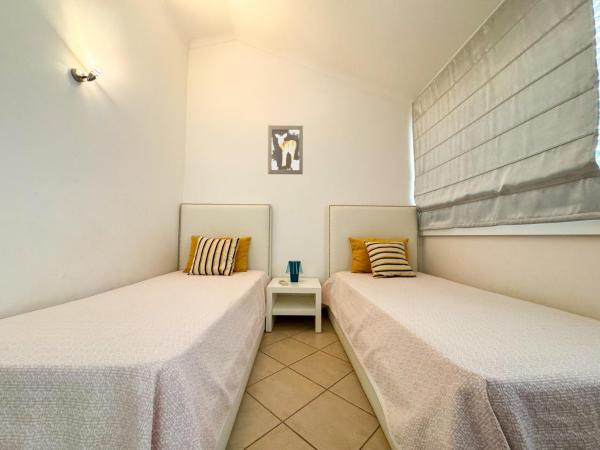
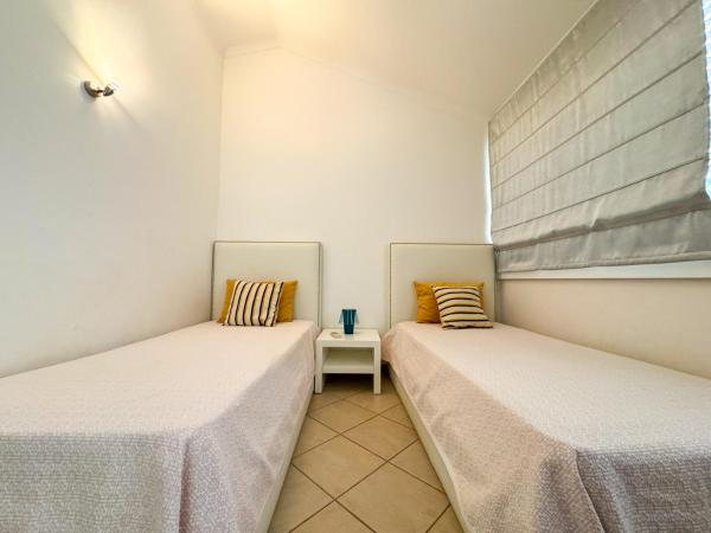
- wall art (285, 149)
